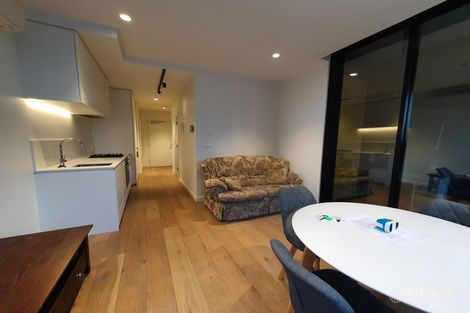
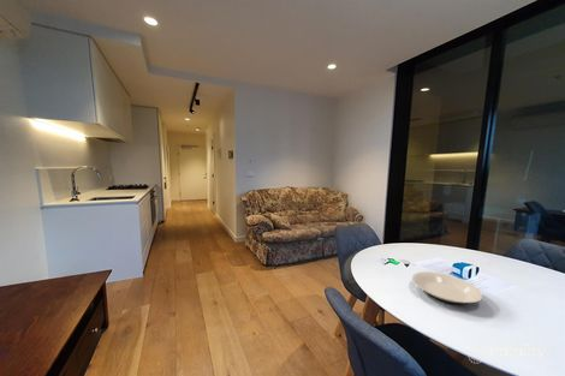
+ plate (444, 288)
